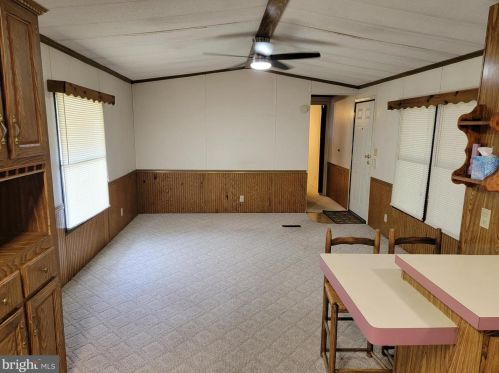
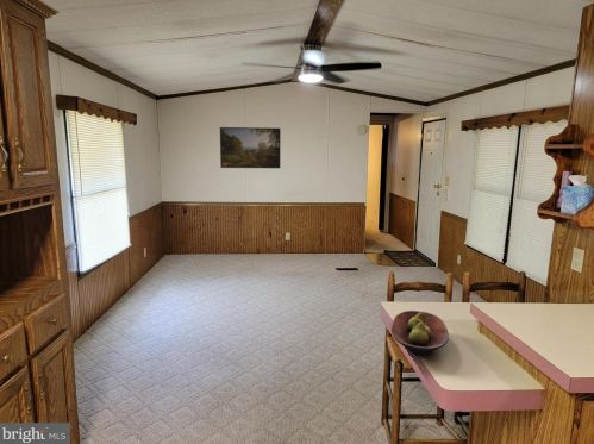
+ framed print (250, 148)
+ fruit bowl (419, 329)
